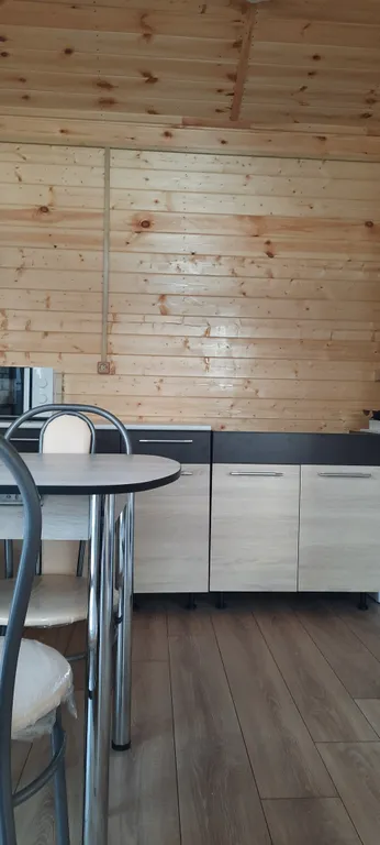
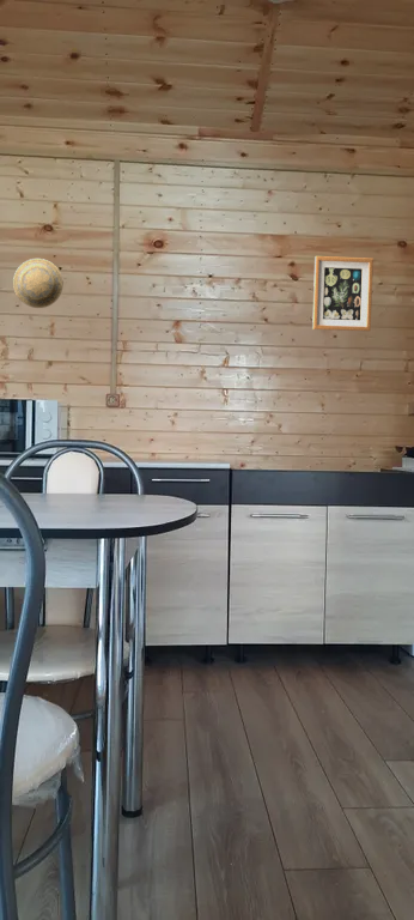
+ decorative plate (37, 283)
+ wall art (342, 293)
